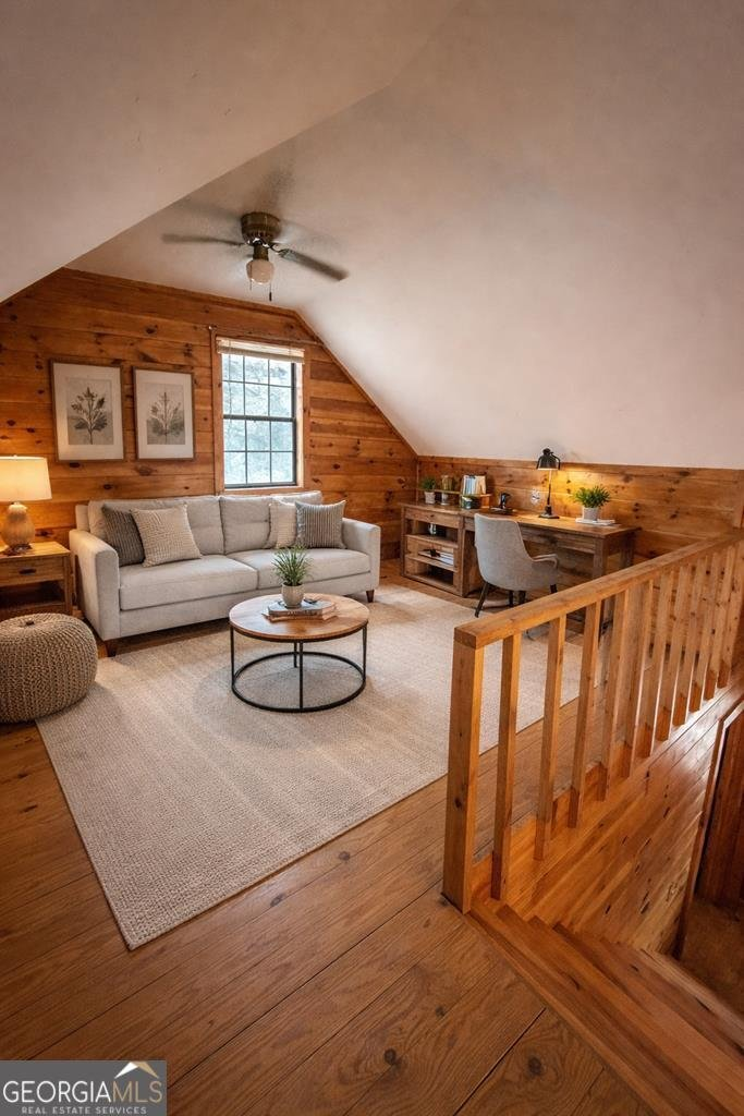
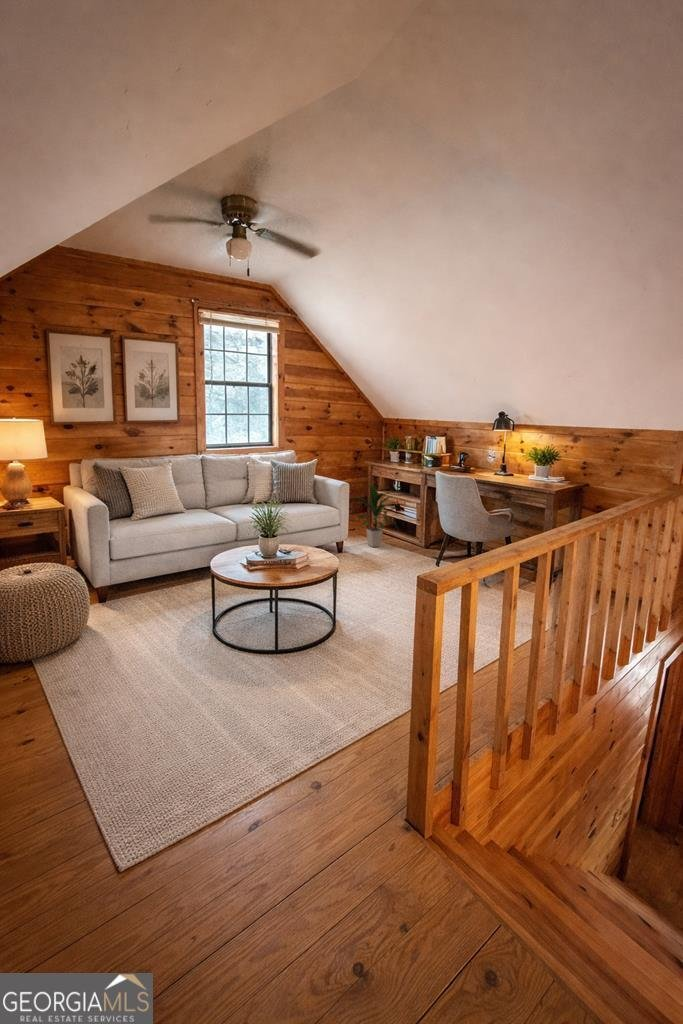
+ indoor plant (377, 515)
